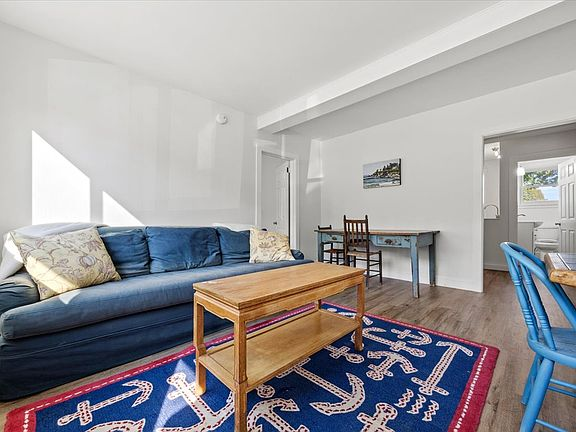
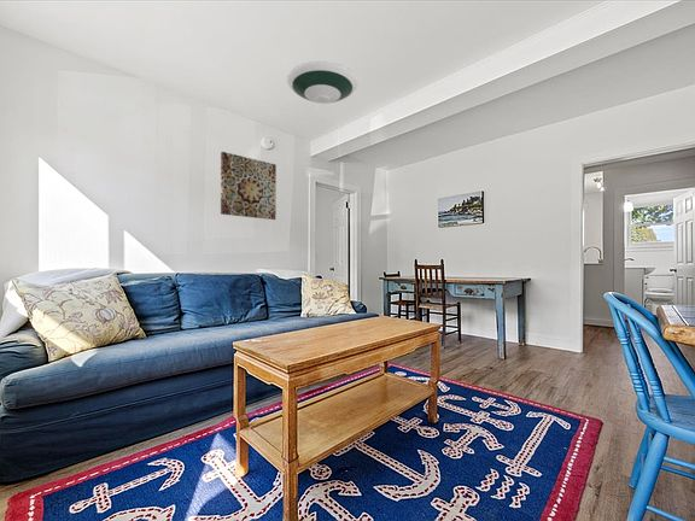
+ wall art (250, 187)
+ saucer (322, 90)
